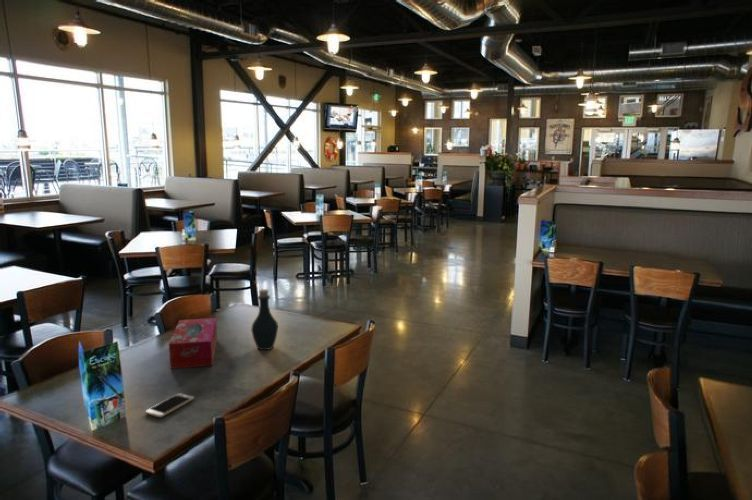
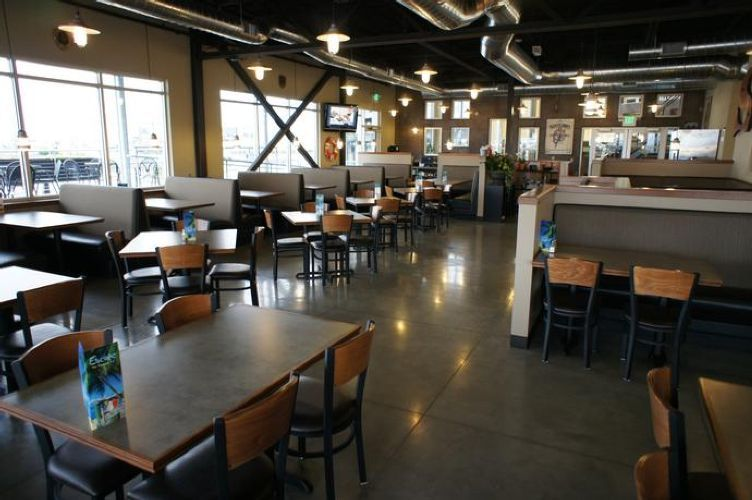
- smartphone (170, 404)
- bottle (264, 319)
- tissue box (194, 341)
